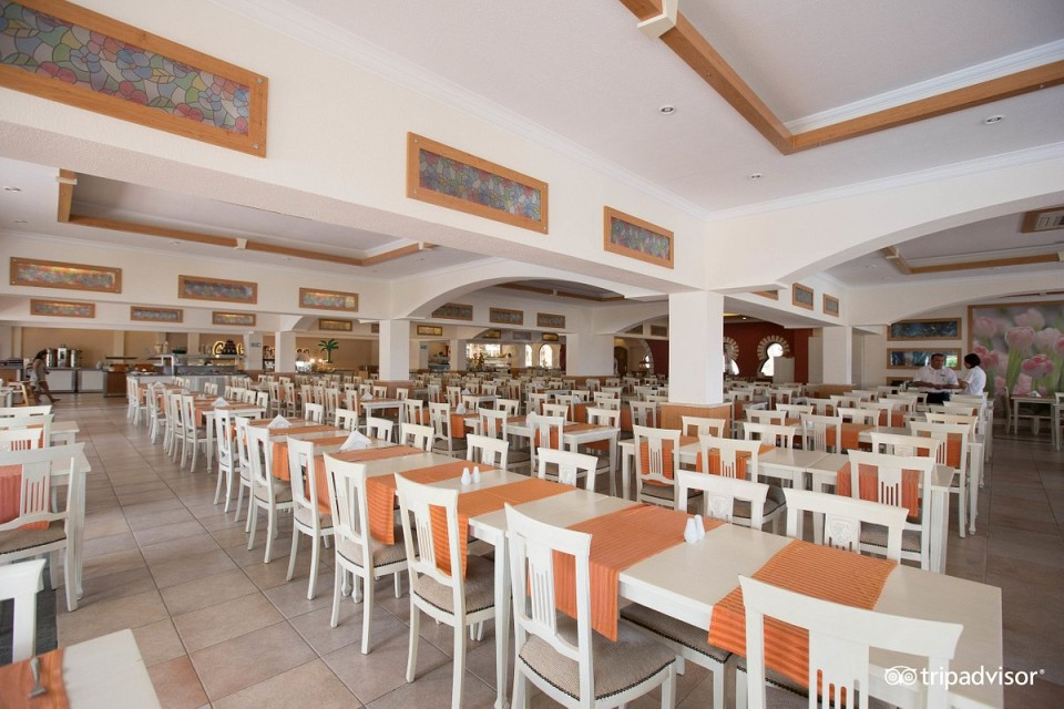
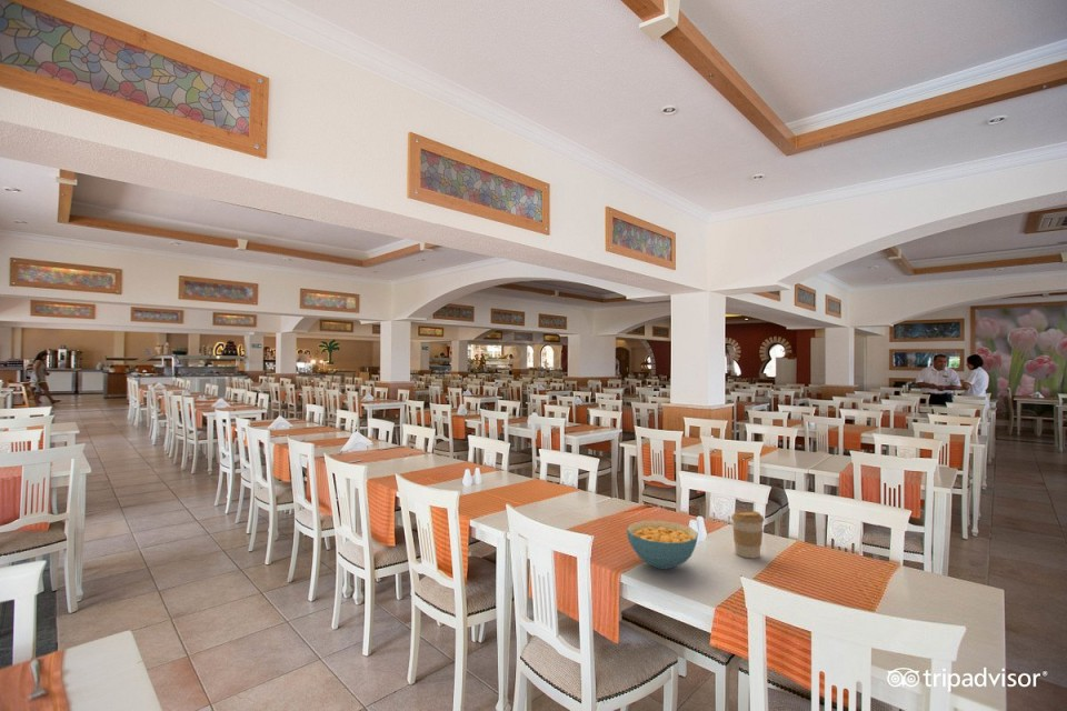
+ coffee cup (747, 532)
+ cereal bowl (661, 548)
